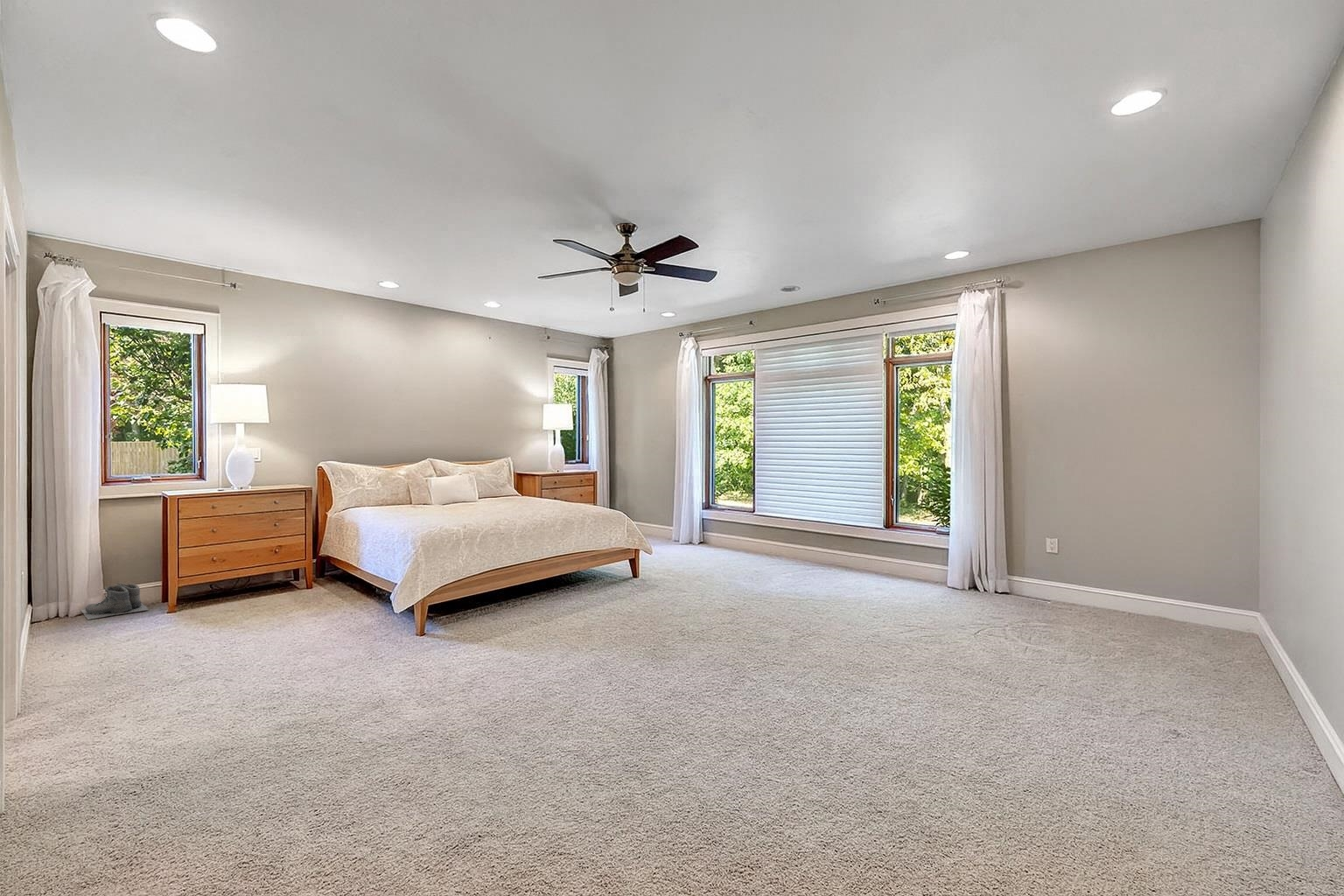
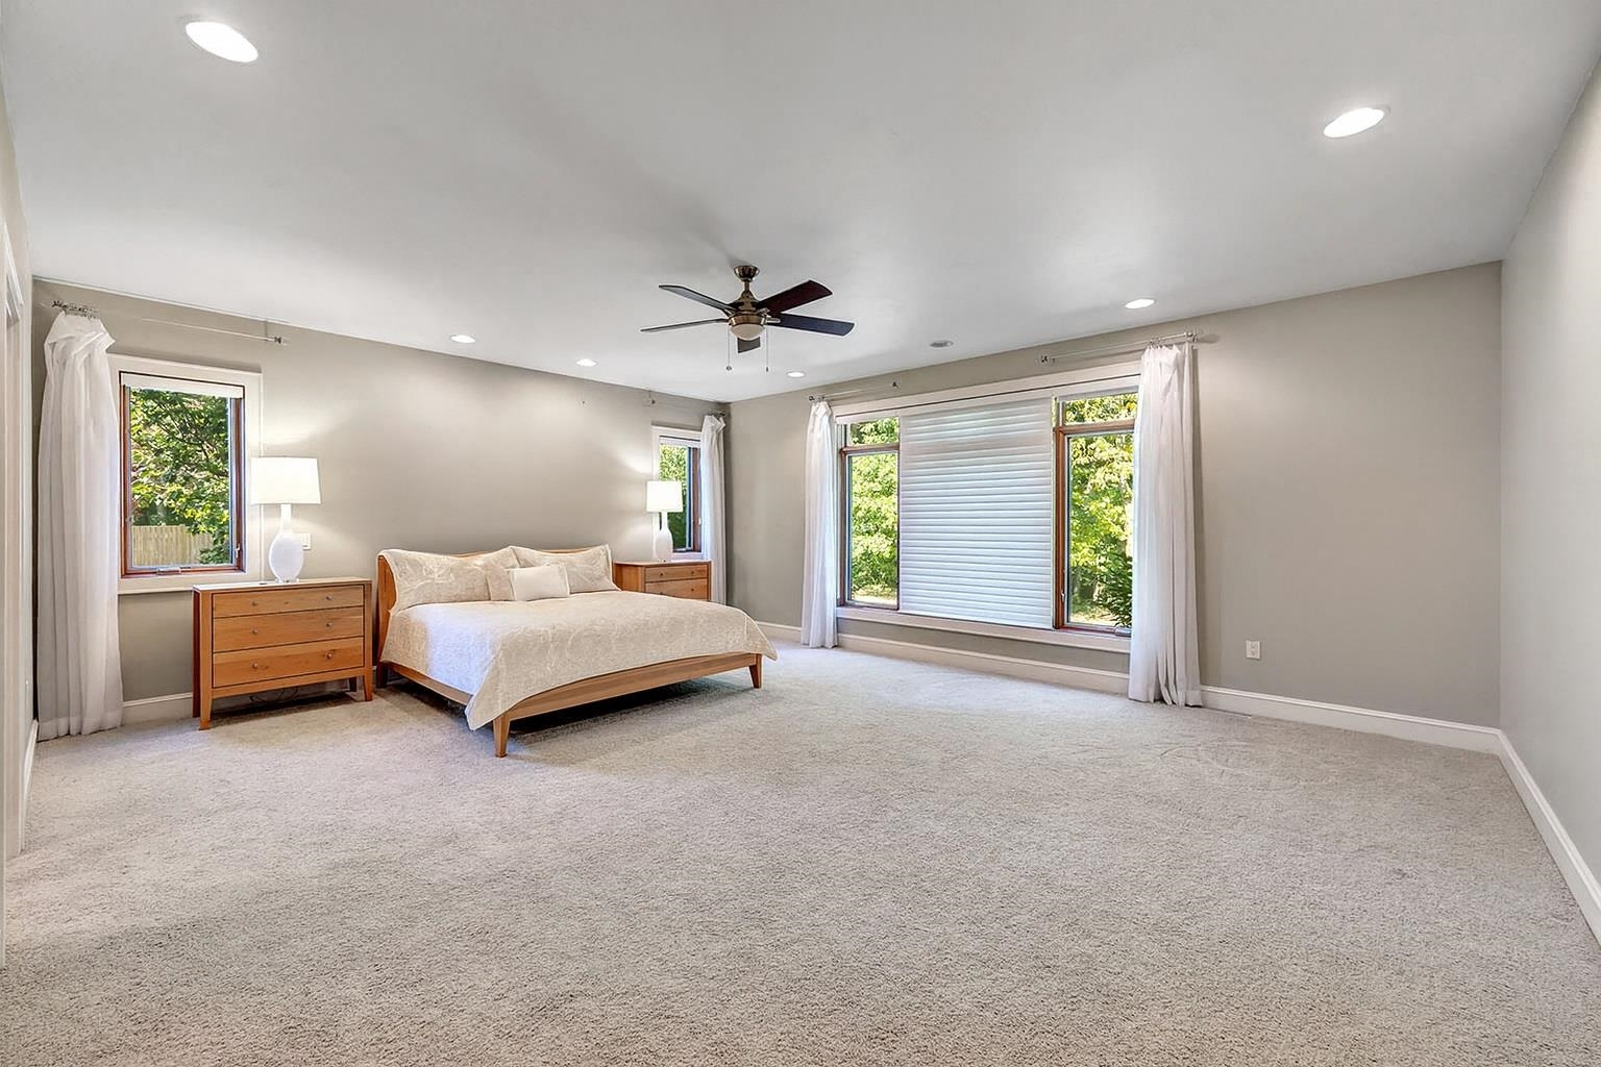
- boots (115, 597)
